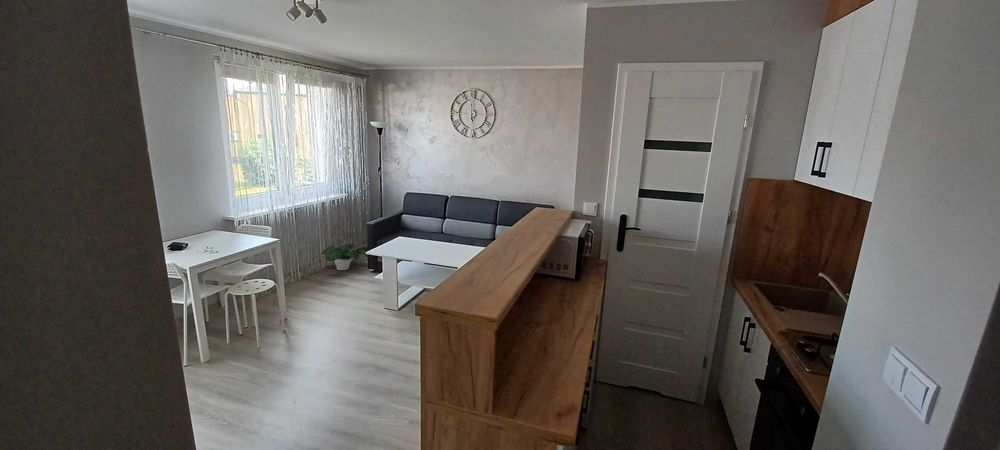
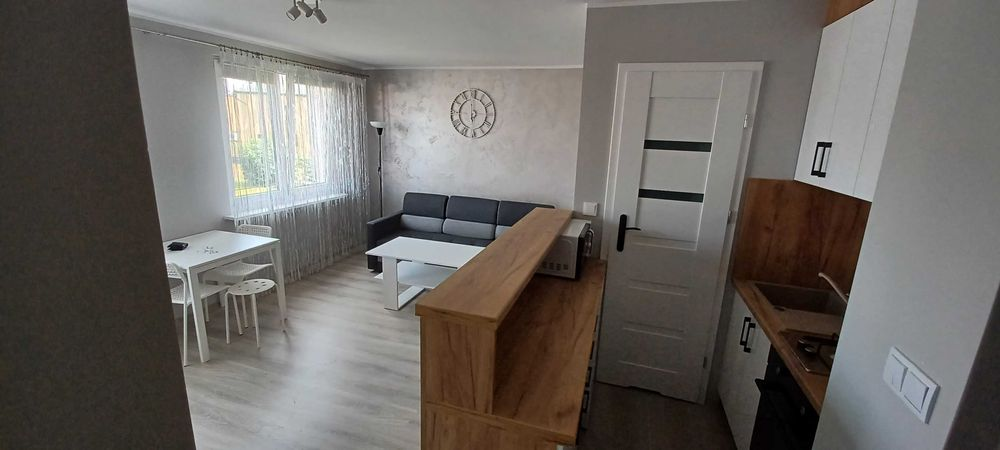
- potted plant (343, 259)
